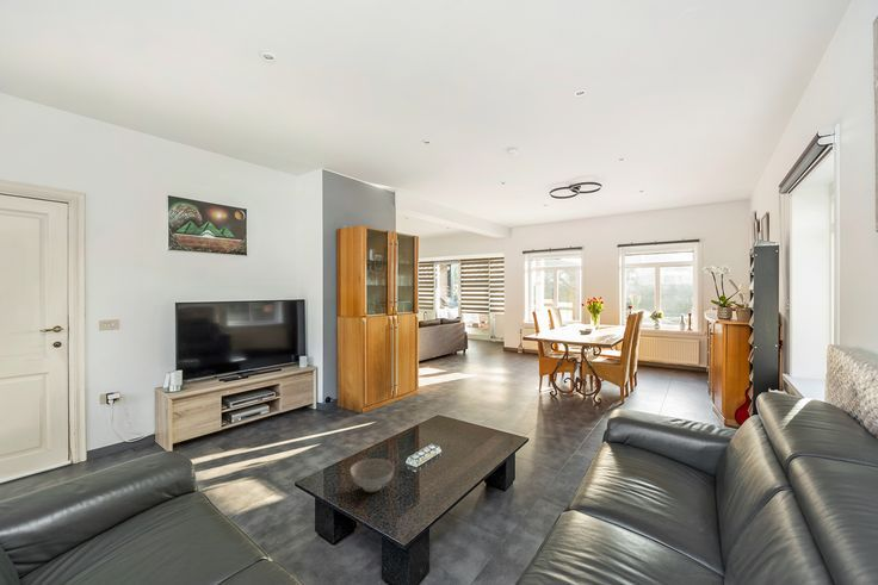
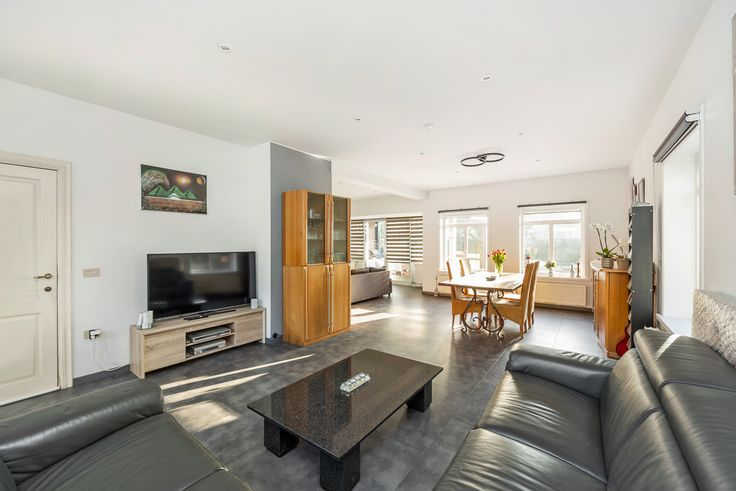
- decorative bowl (372, 477)
